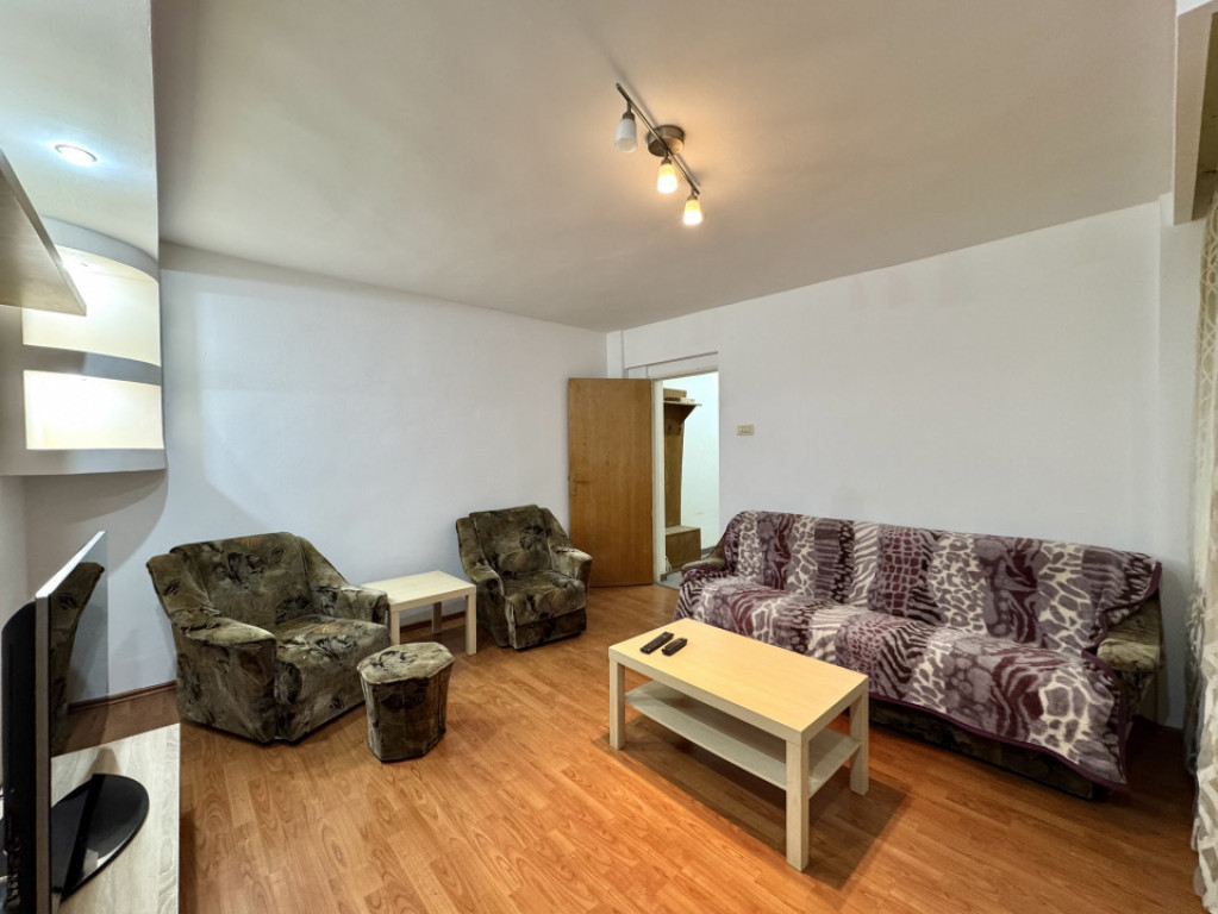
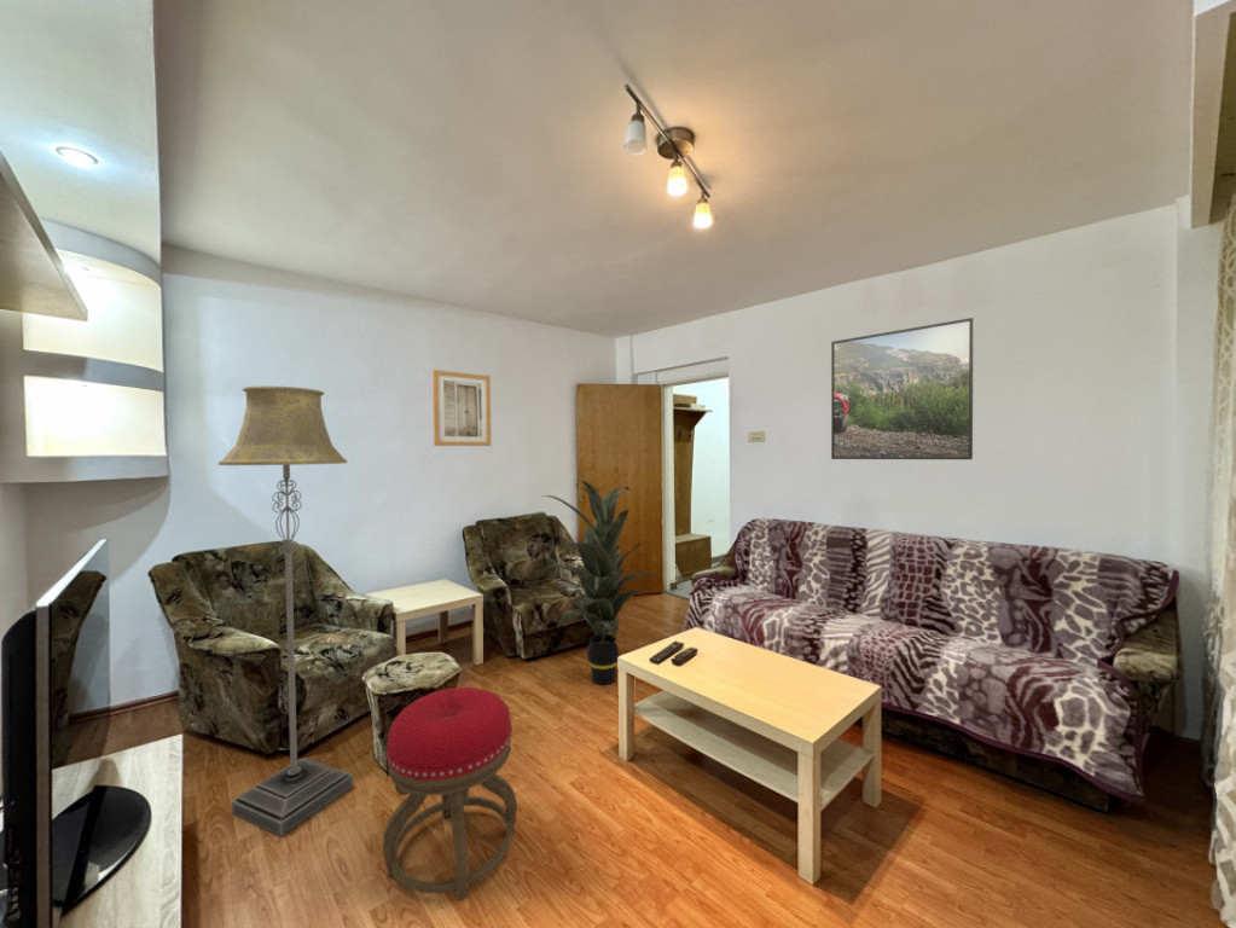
+ indoor plant (593, 579)
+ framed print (895, 395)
+ floor lamp (290, 597)
+ wall art (463, 408)
+ stool (452, 779)
